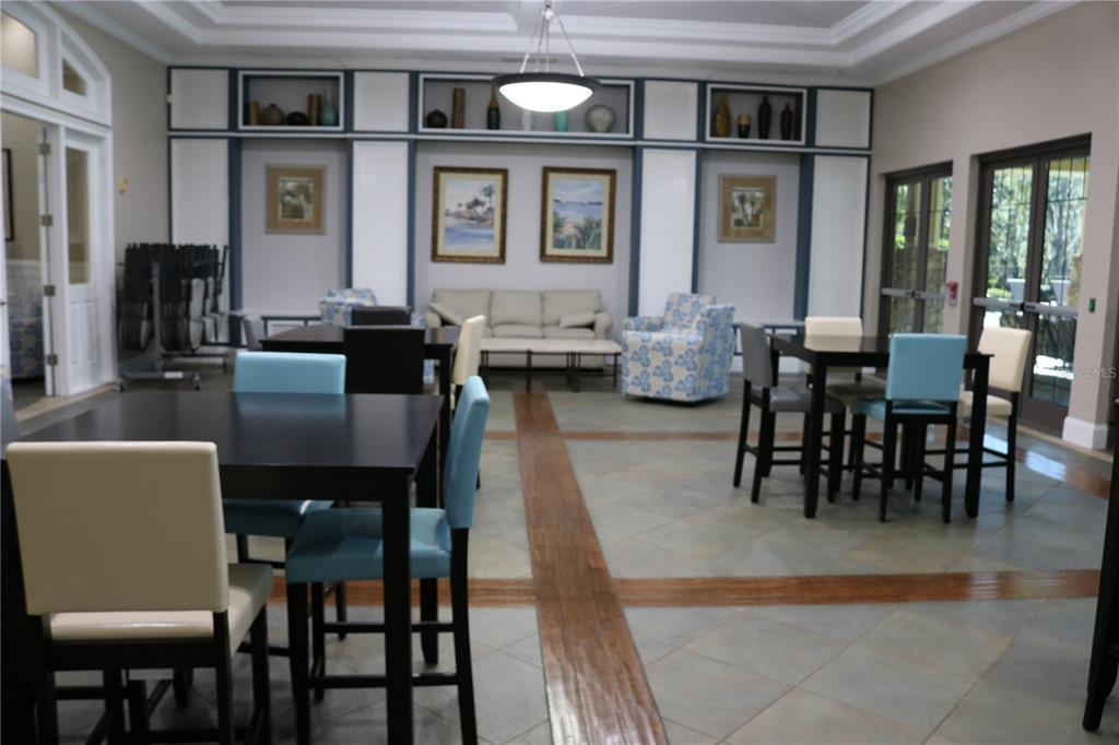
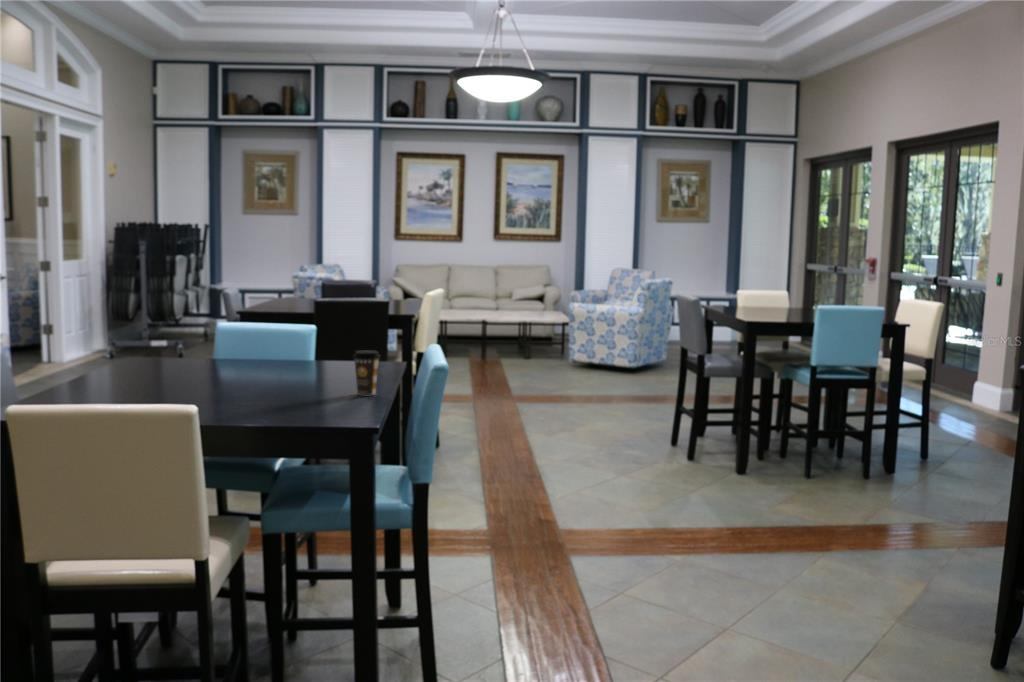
+ coffee cup (366, 372)
